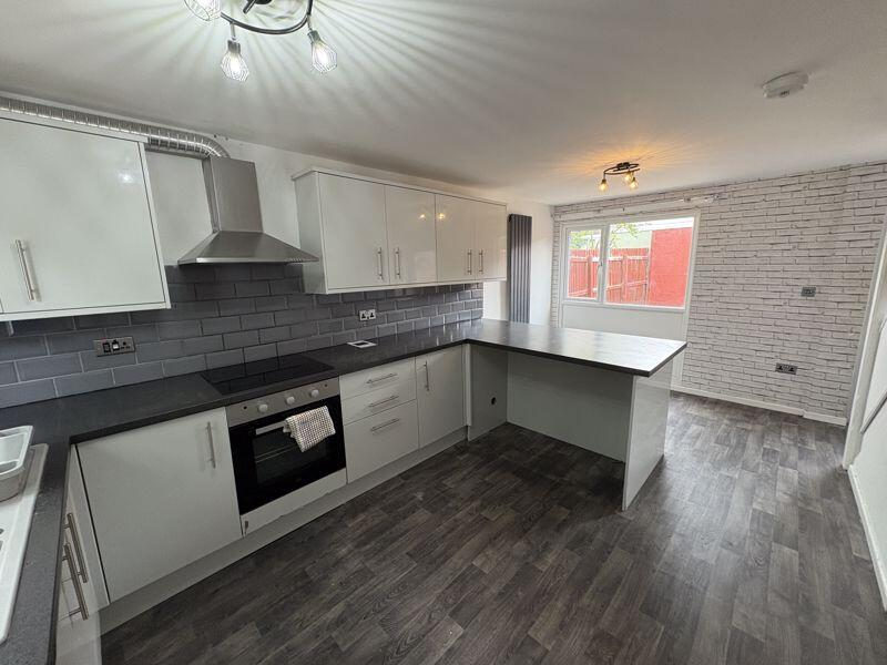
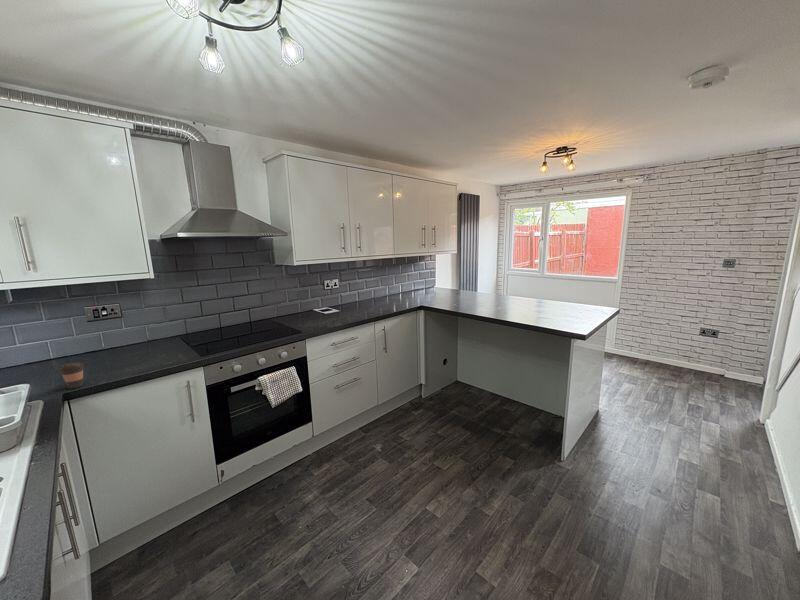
+ coffee cup (73, 375)
